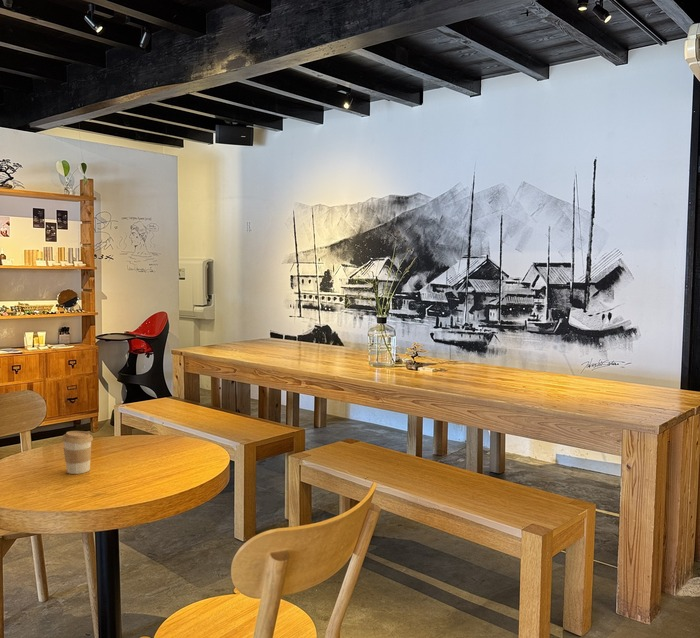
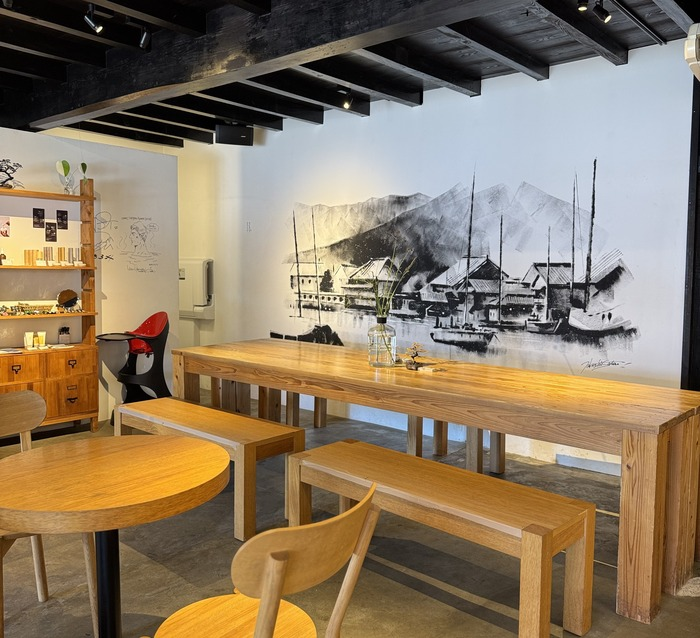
- coffee cup (77, 451)
